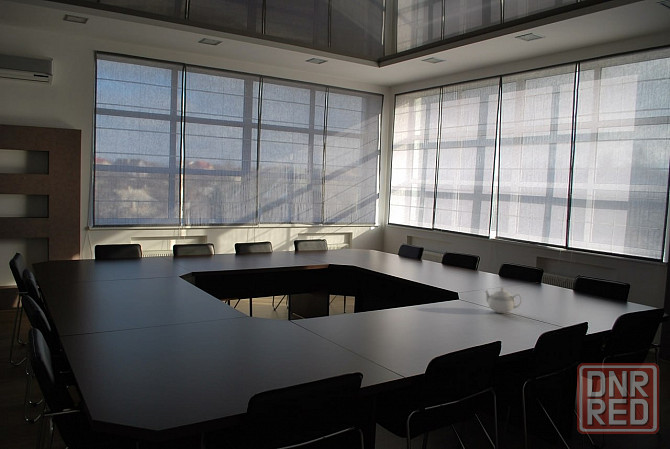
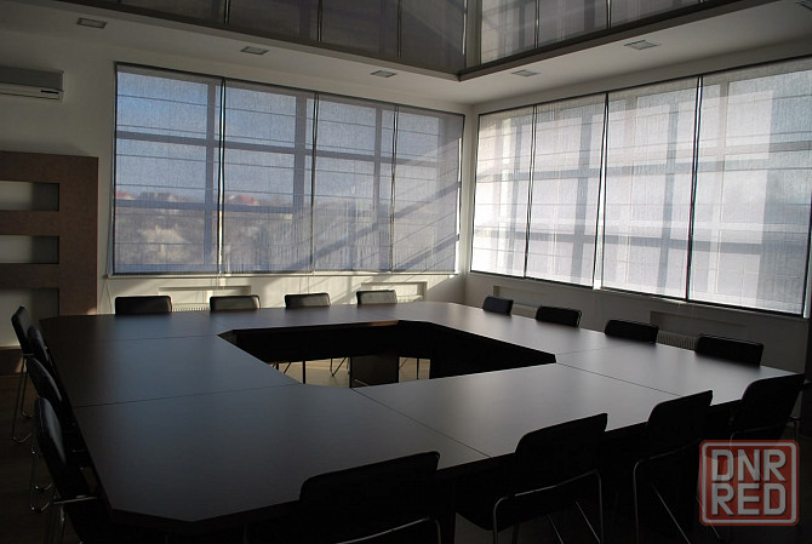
- teapot (502, 299)
